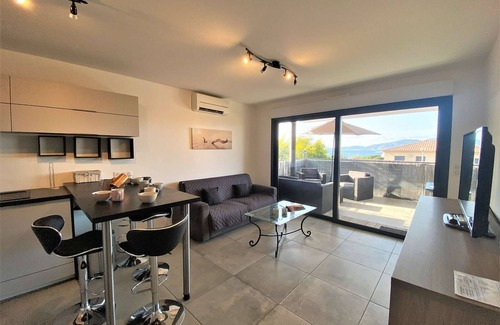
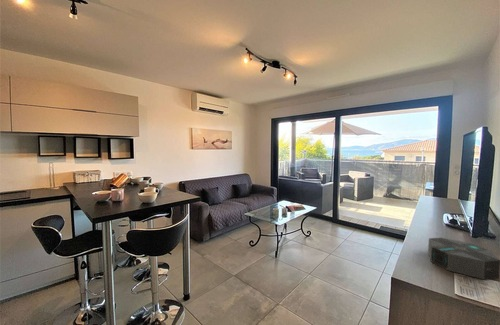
+ speaker (460, 256)
